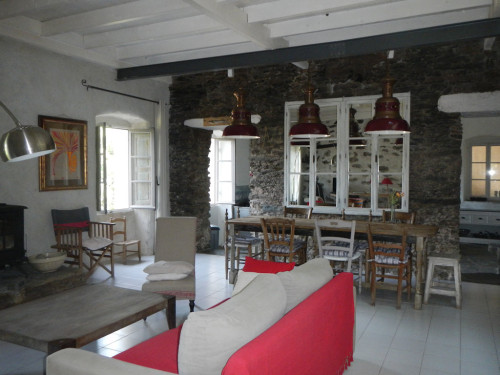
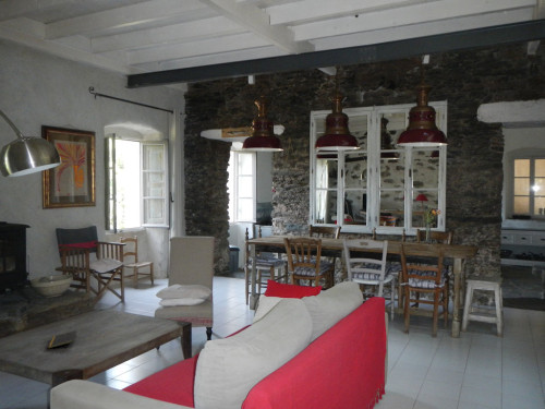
+ notepad (62, 338)
